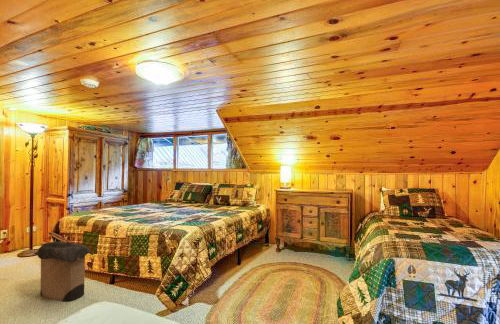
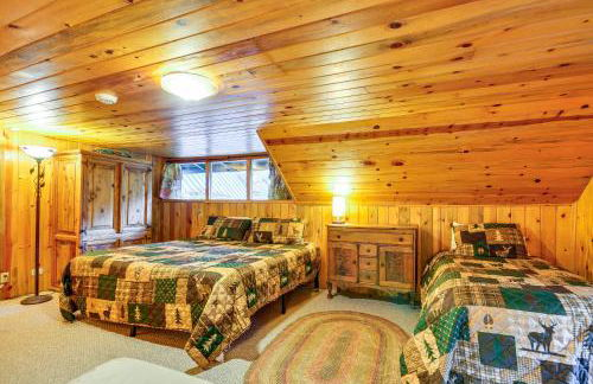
- laundry hamper (64, 262)
